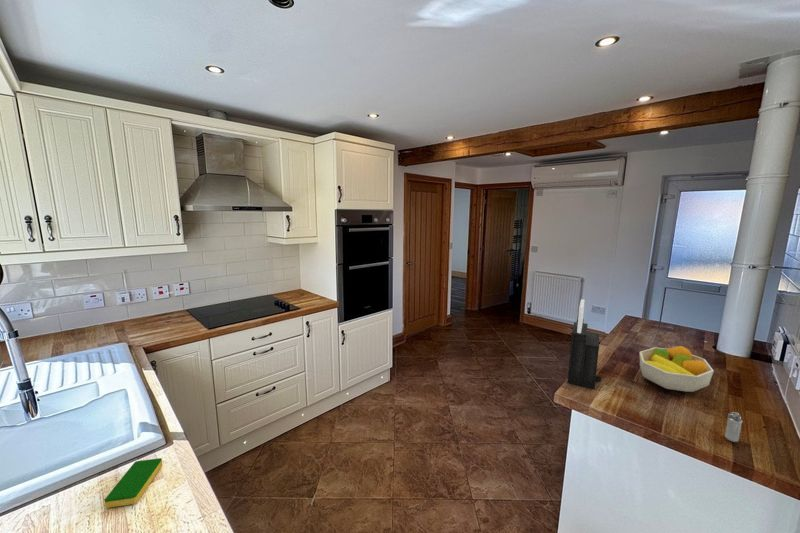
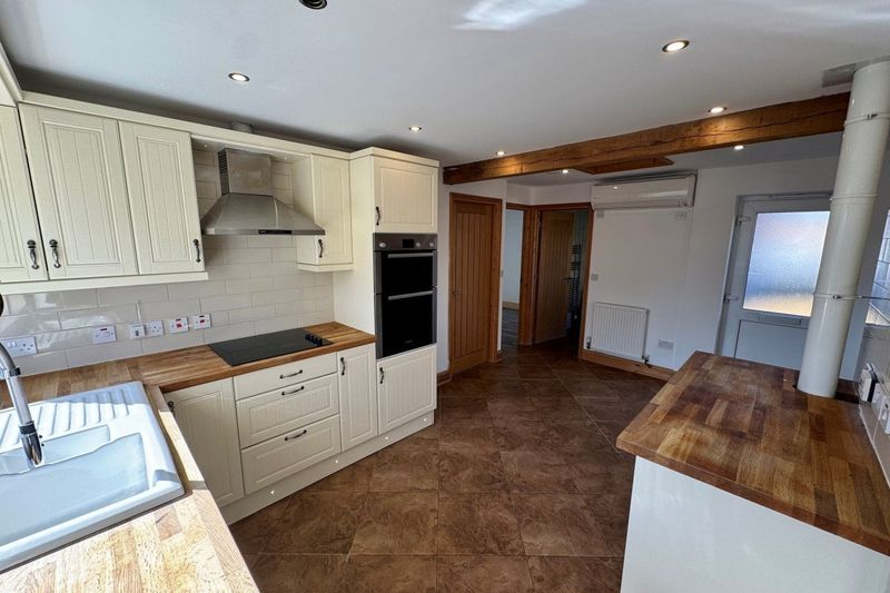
- shaker (733, 426)
- fruit bowl (673, 365)
- dish sponge (135, 481)
- knife block (588, 341)
